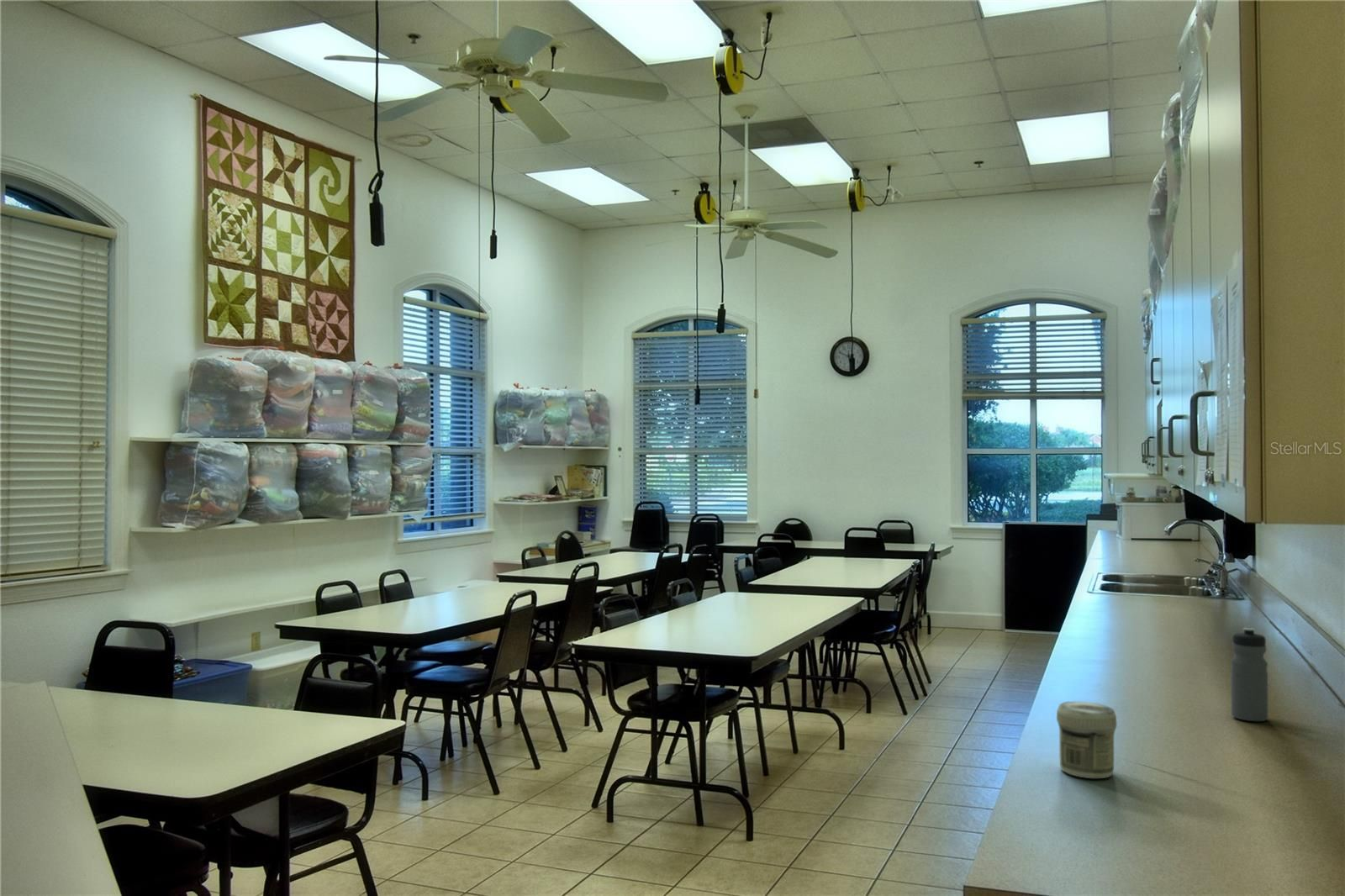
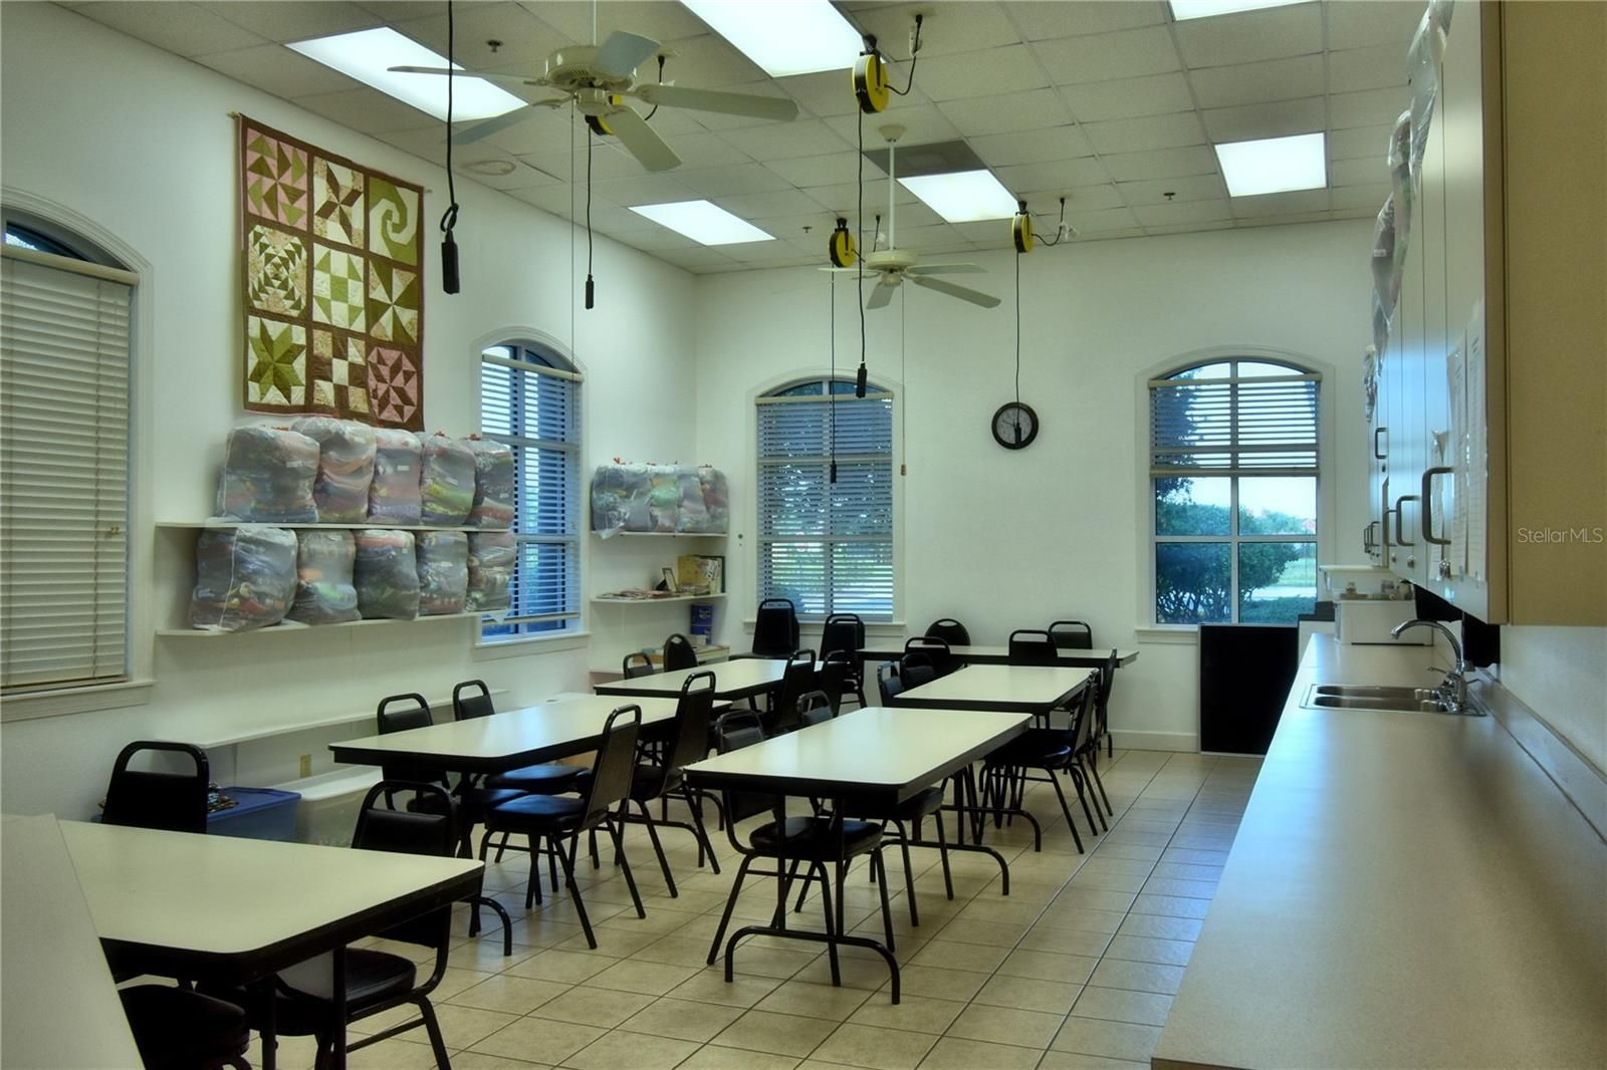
- water bottle (1249, 672)
- jar (1086, 739)
